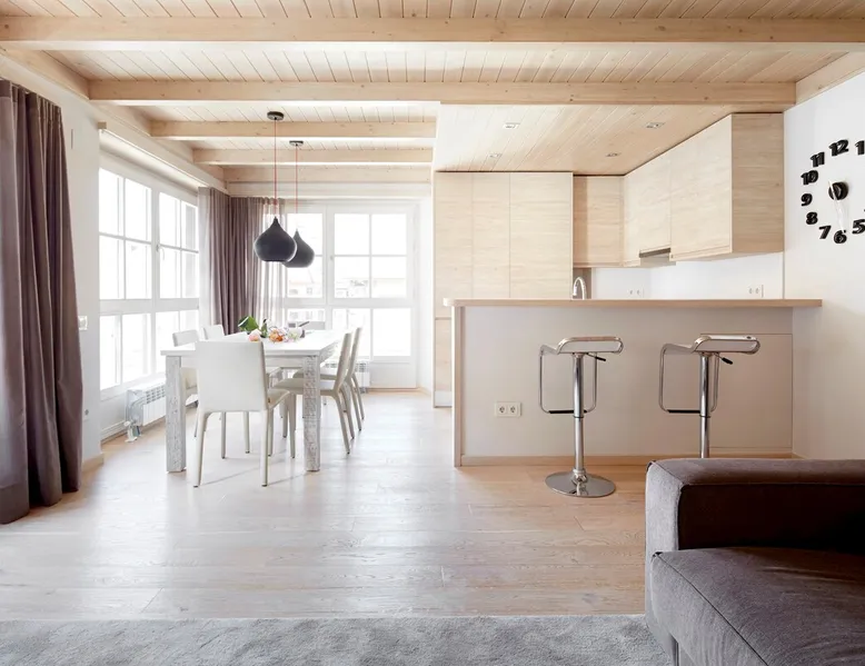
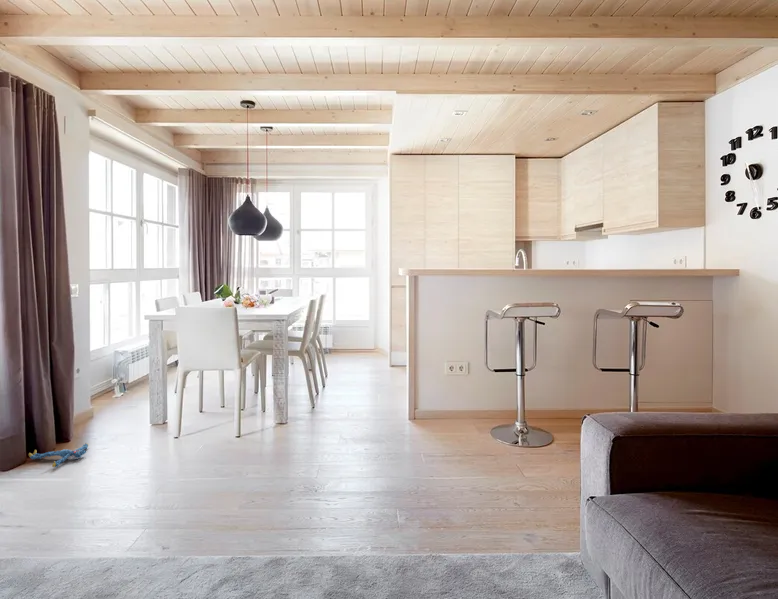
+ plush toy (58, 453)
